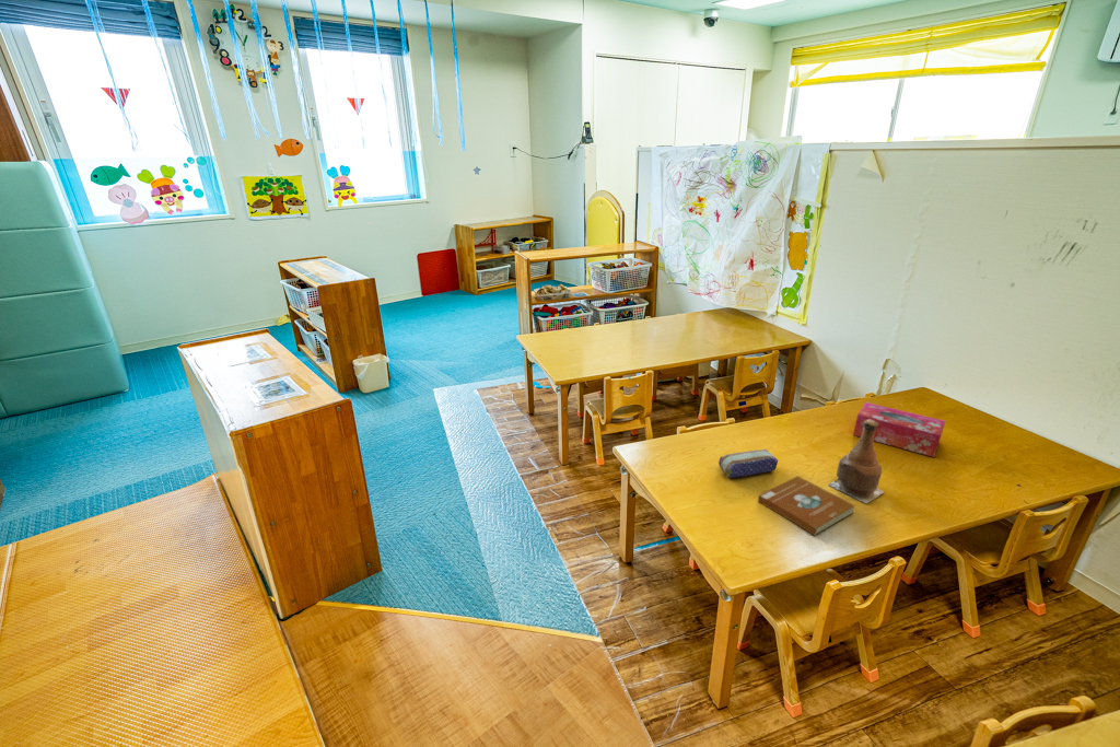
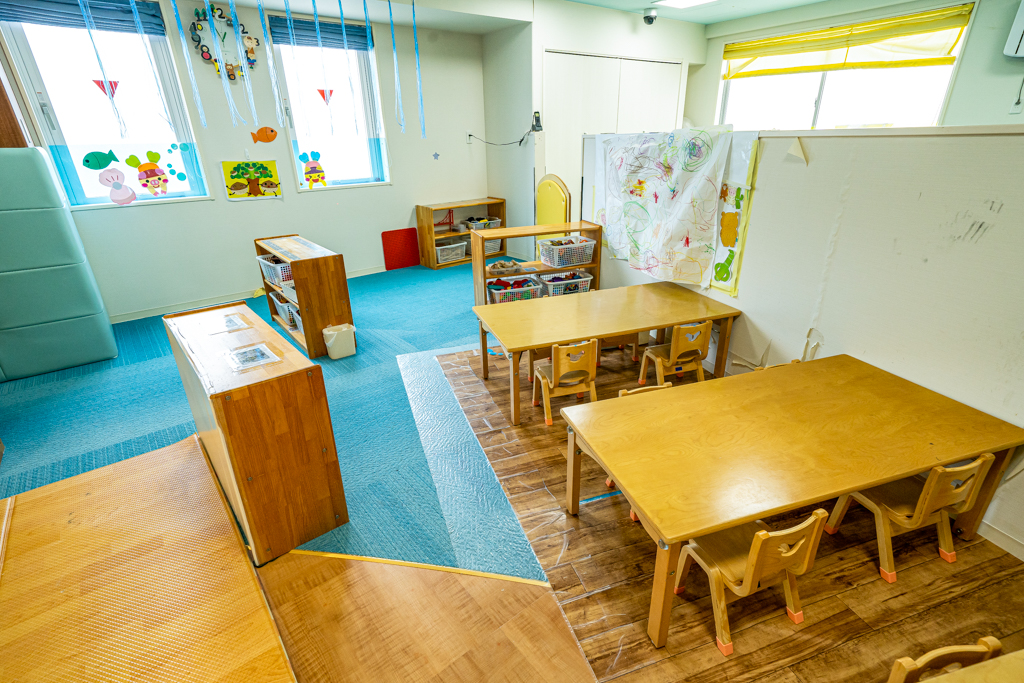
- bottle (863, 455)
- book (805, 503)
- tissue box (898, 428)
- pencil case (747, 463)
